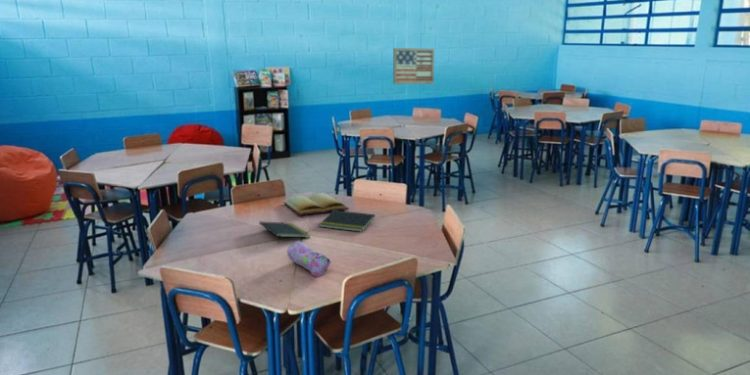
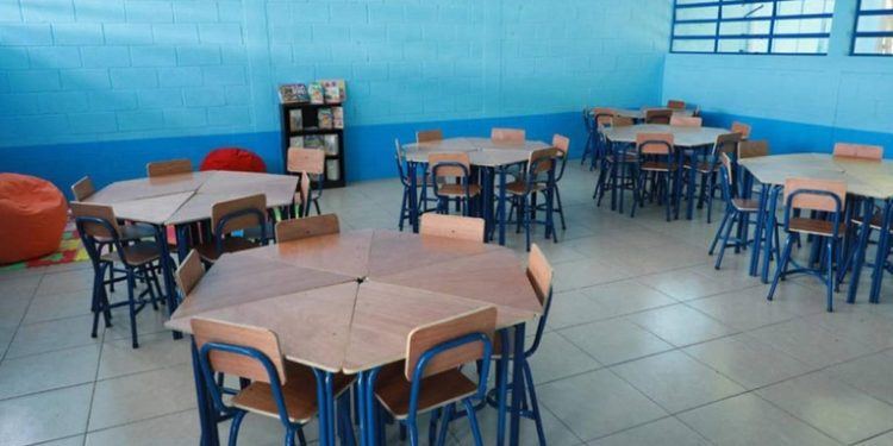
- wall art (414, 66)
- bible (315, 203)
- pencil case (308, 257)
- notepad (347, 220)
- notepad (284, 229)
